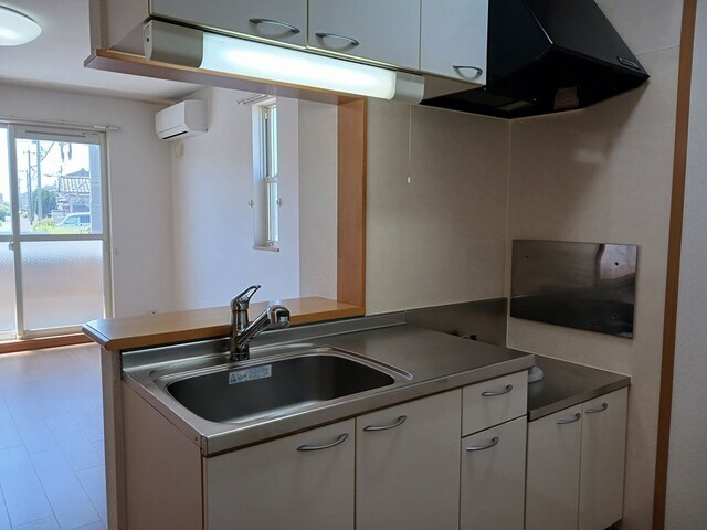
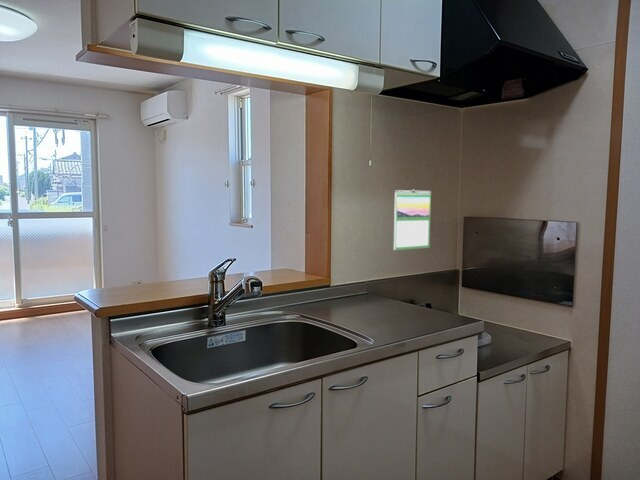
+ calendar (412, 219)
